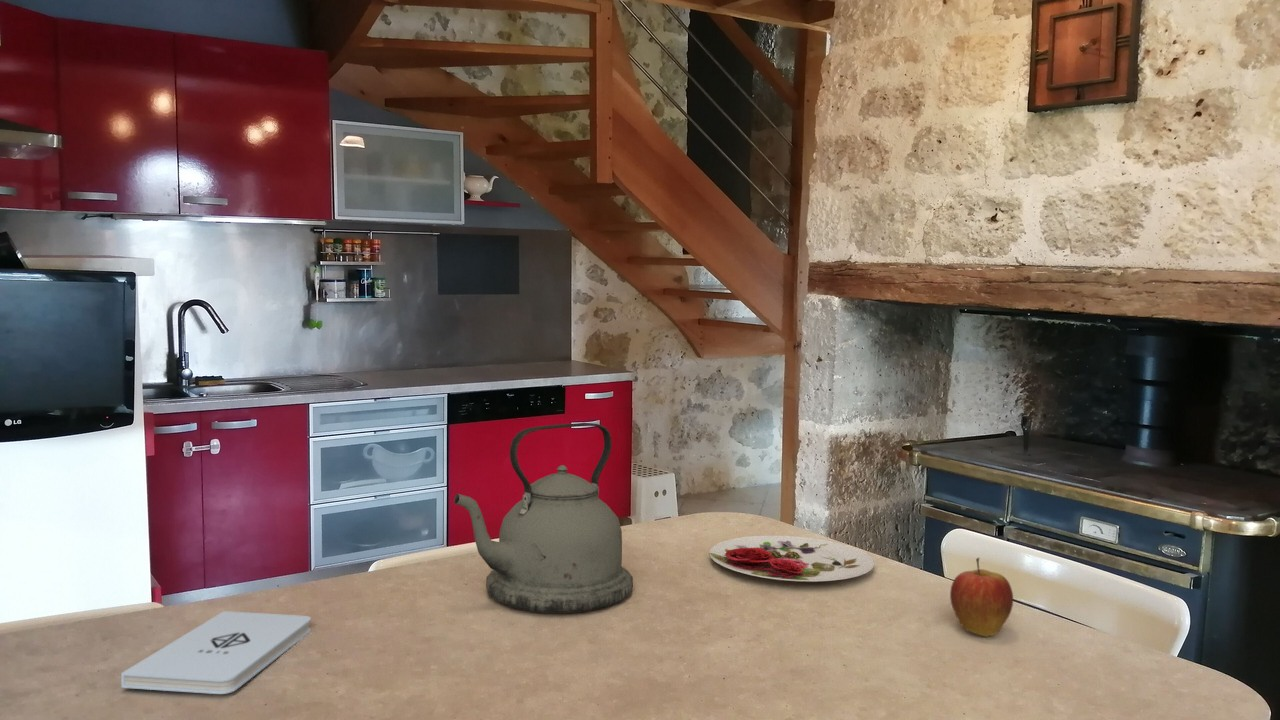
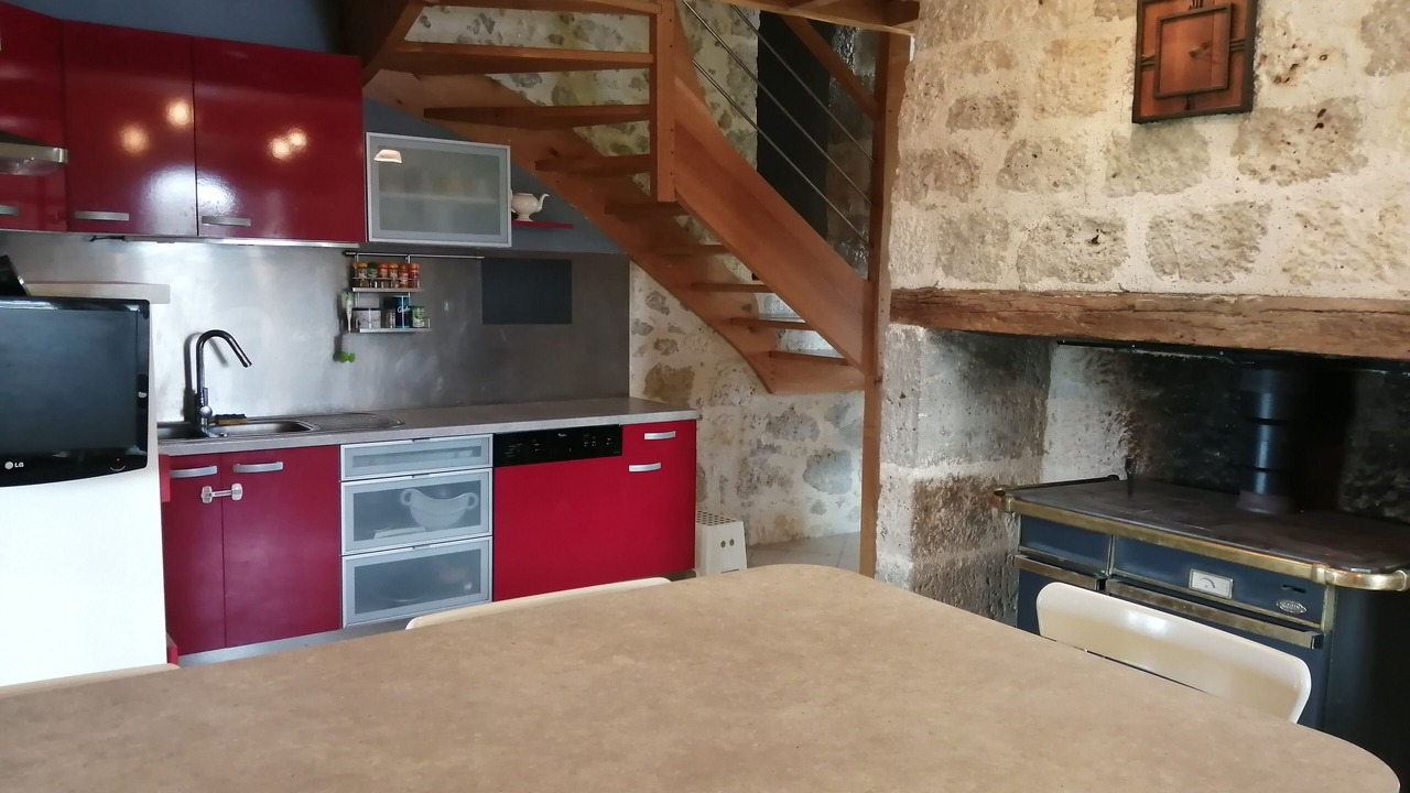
- apple (981, 596)
- notepad (226, 648)
- plate (790, 555)
- kettle (555, 509)
